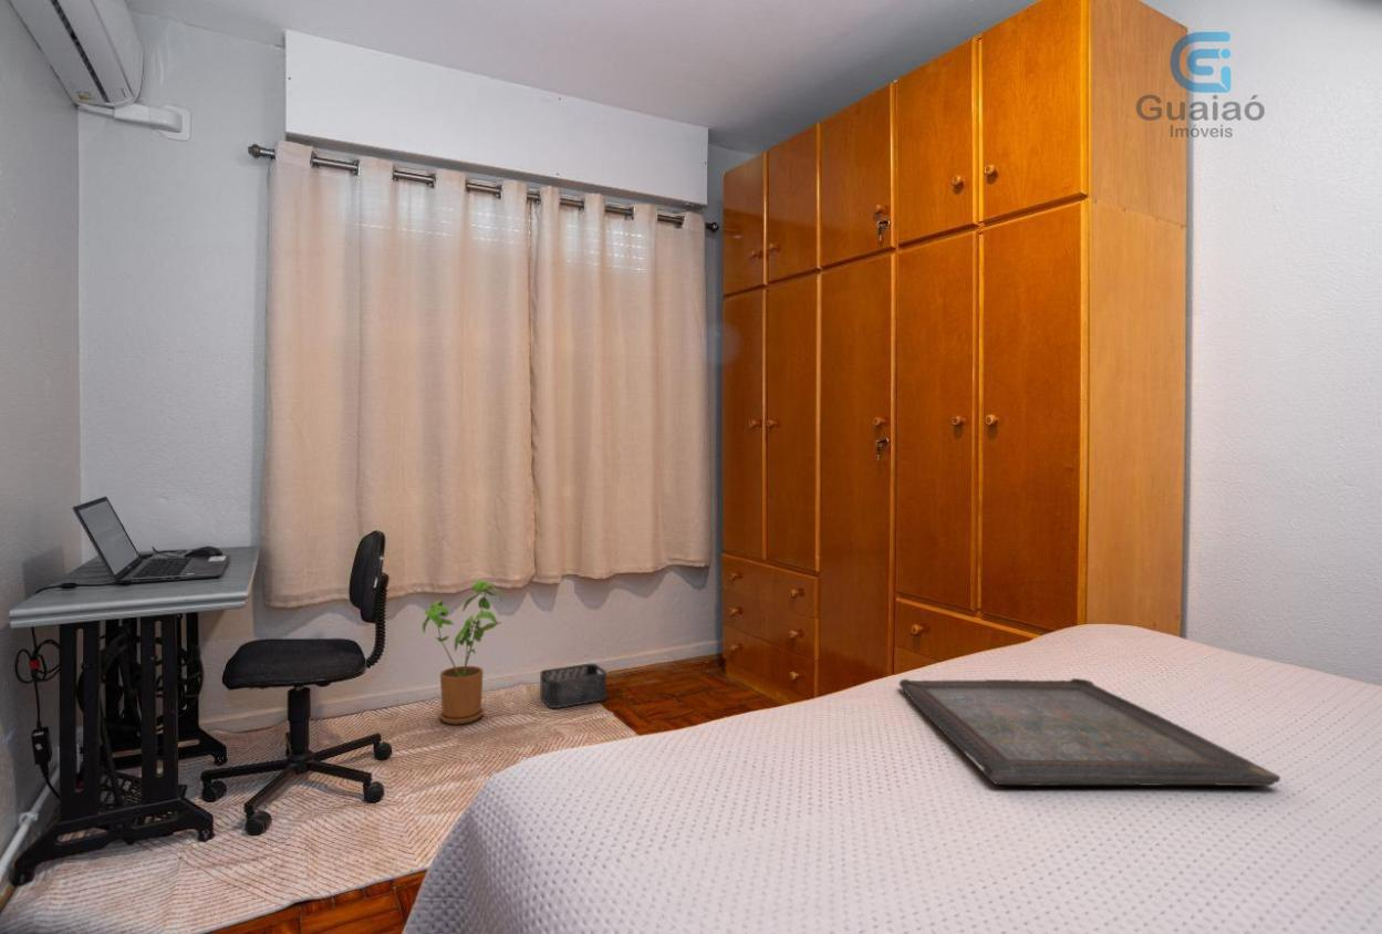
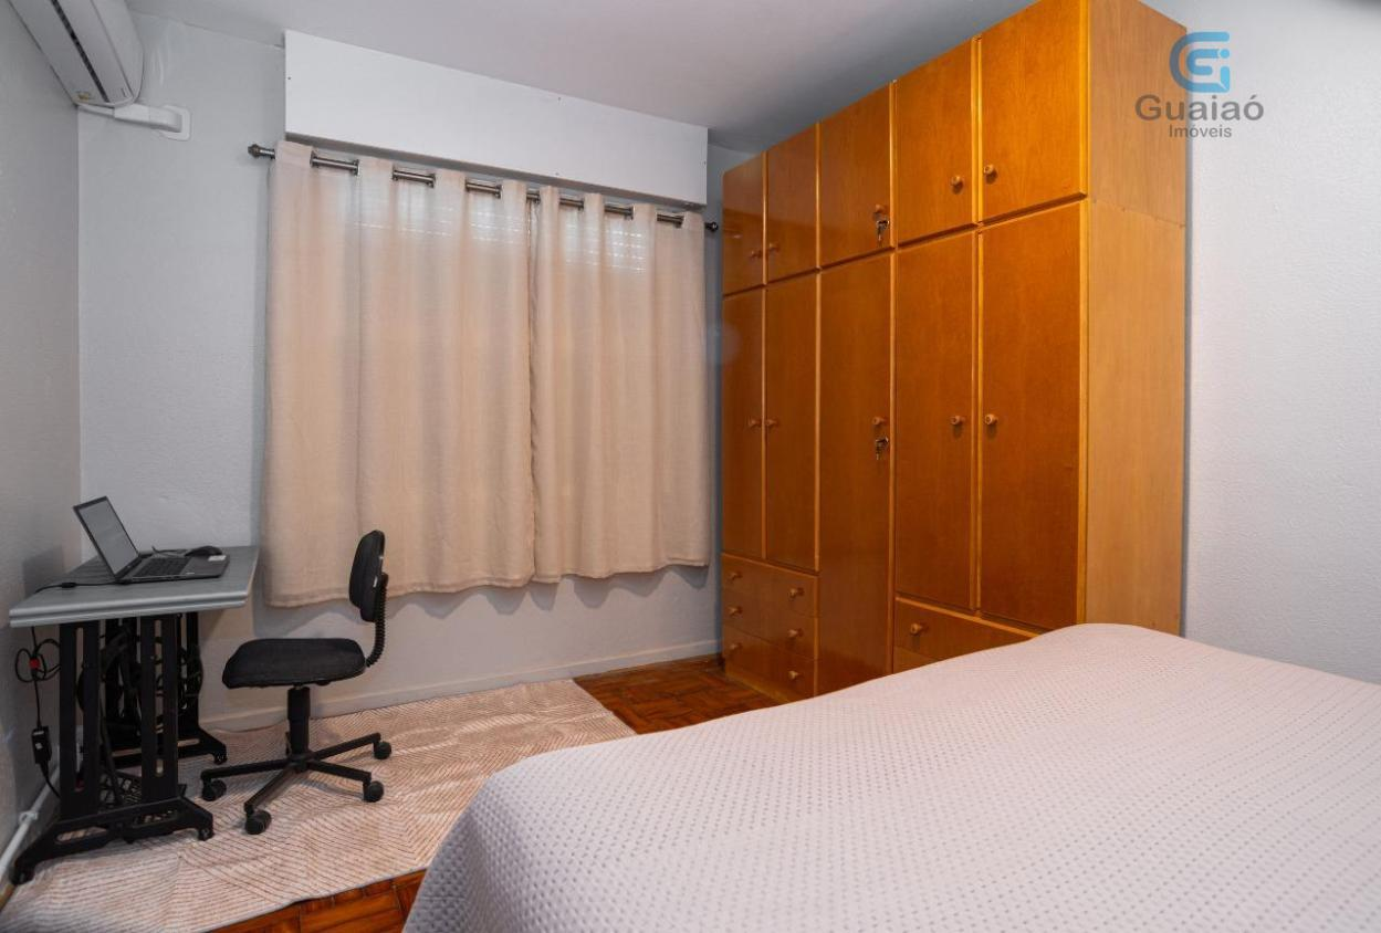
- house plant (467, 650)
- storage bin (573, 685)
- serving tray (1053, 722)
